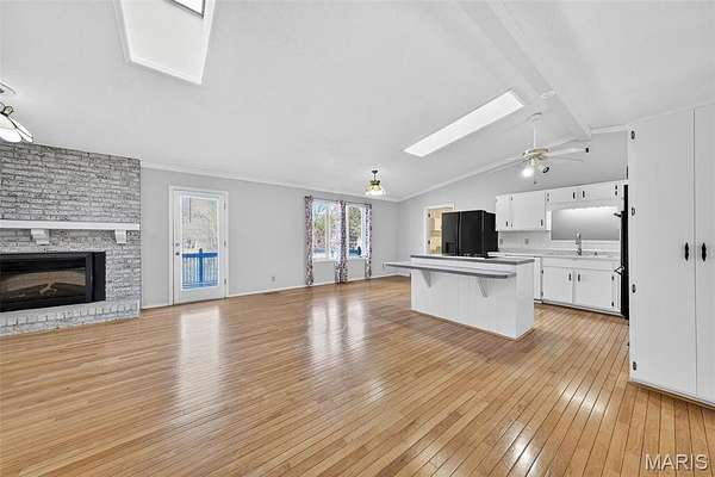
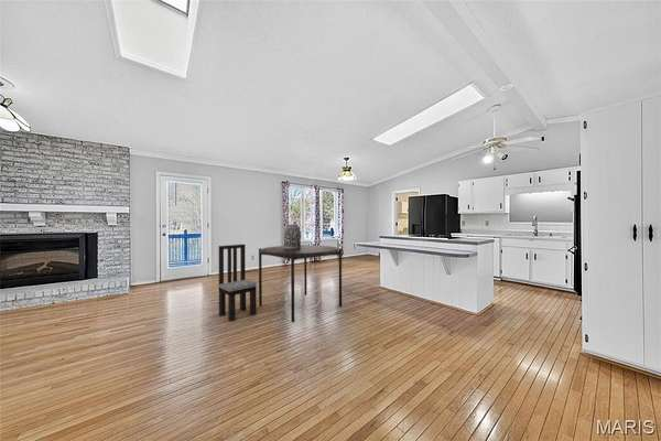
+ dining chair (236, 280)
+ decorative urn (292, 236)
+ dining table (304, 277)
